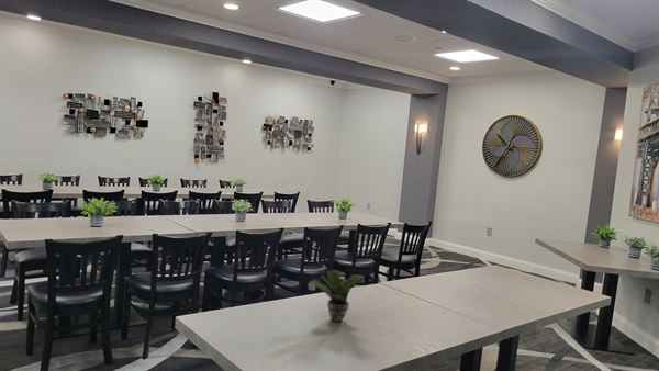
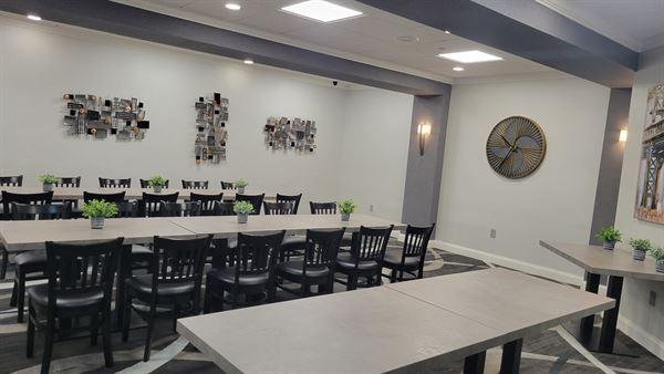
- potted plant (339, 295)
